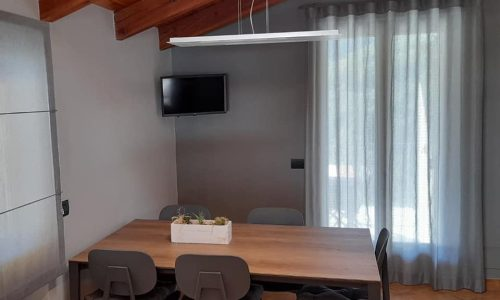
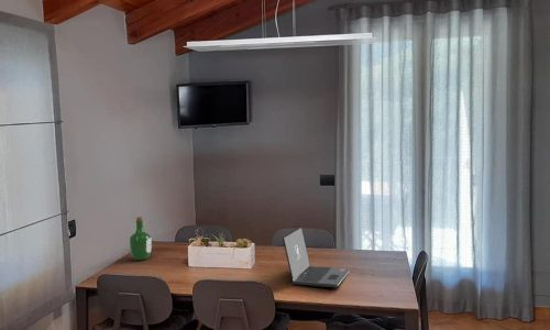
+ wine bottle (140, 238)
+ laptop (308, 257)
